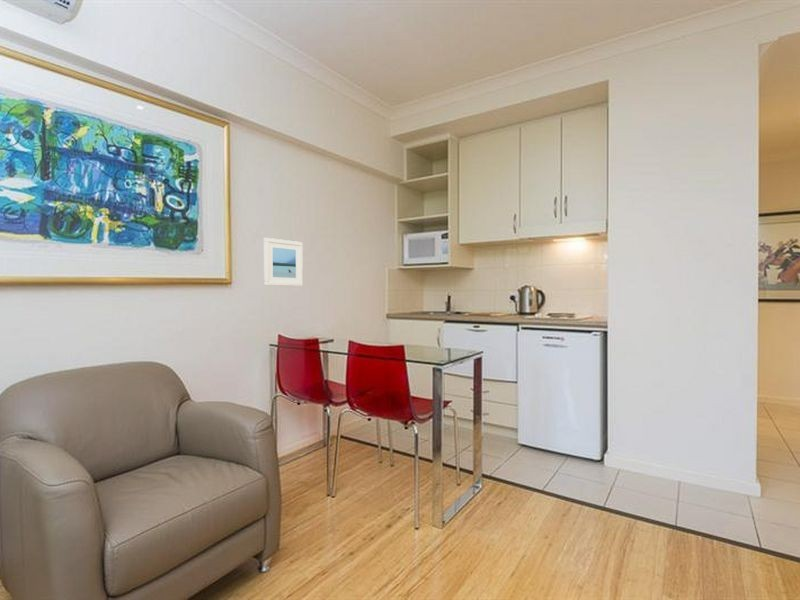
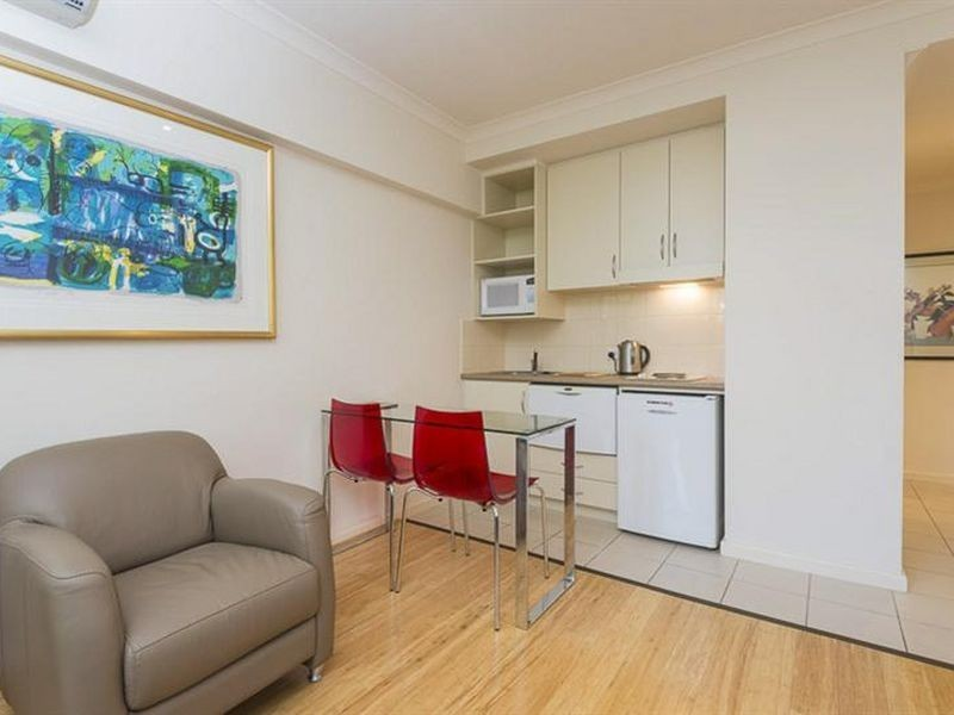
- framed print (284, 263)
